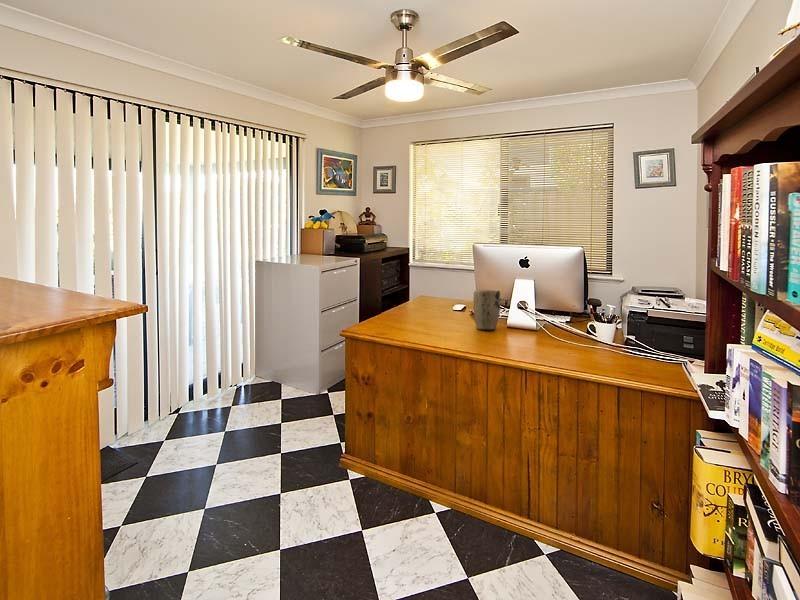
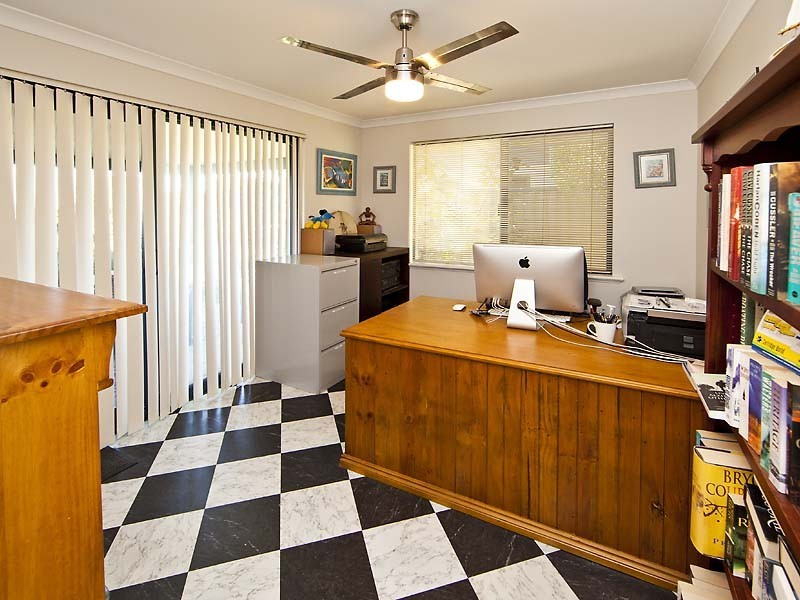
- plant pot (486, 309)
